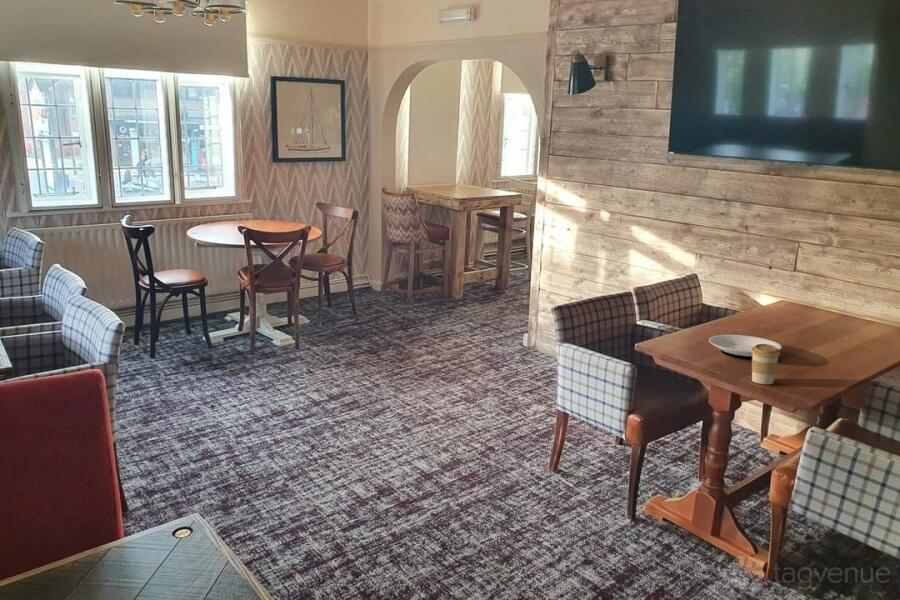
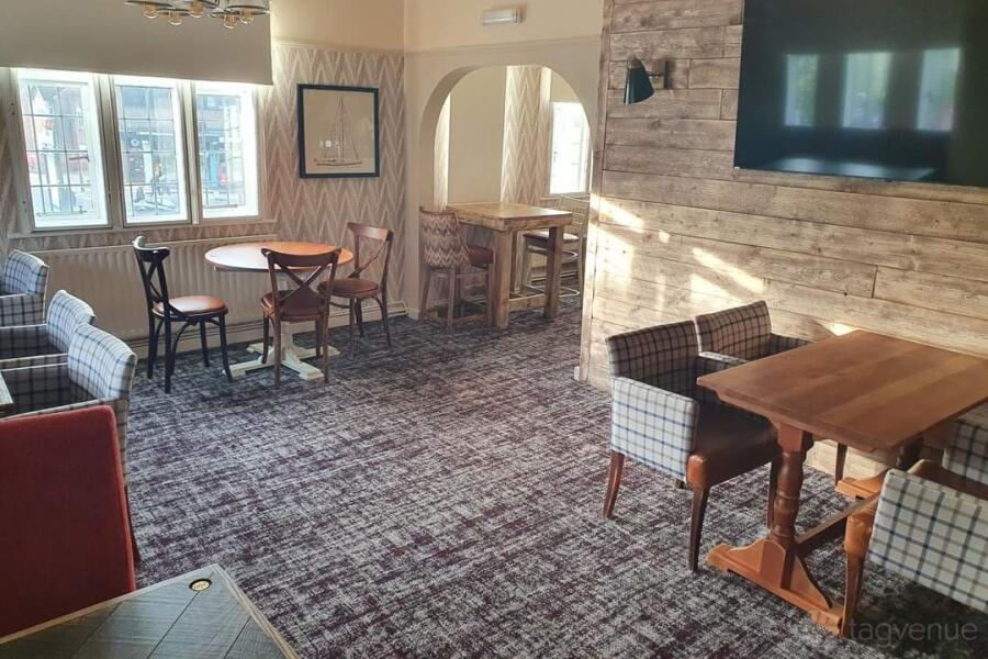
- coffee cup (764, 363)
- plate (744, 347)
